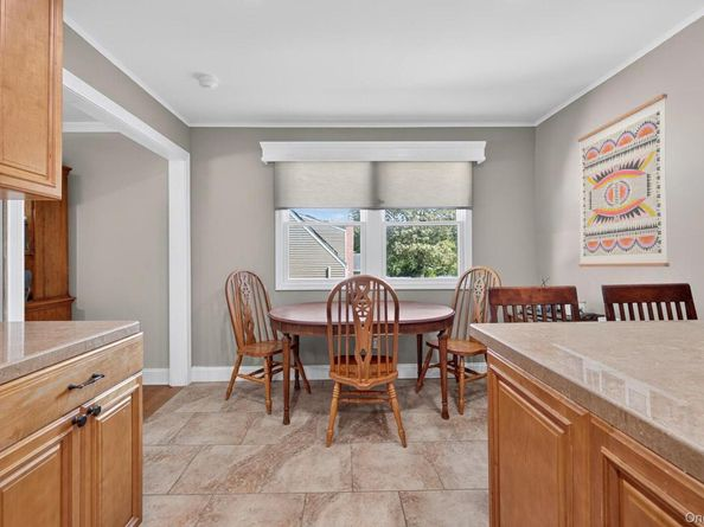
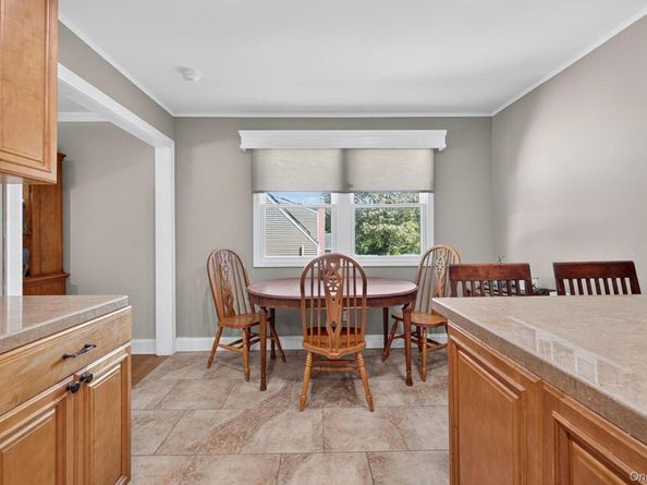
- wall art (616, 193)
